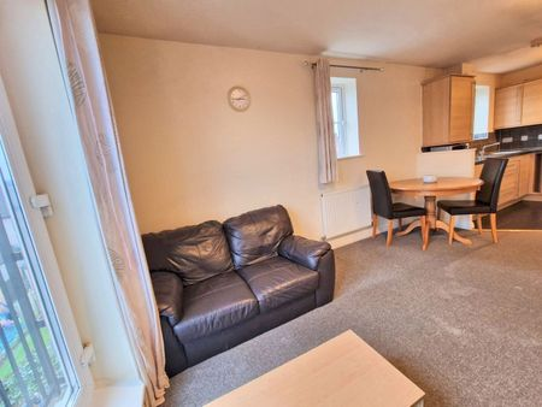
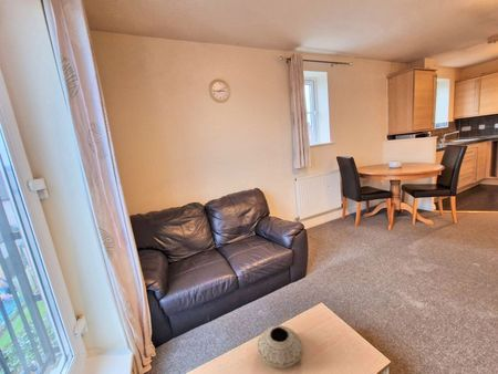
+ ceramic bowl (279, 342)
